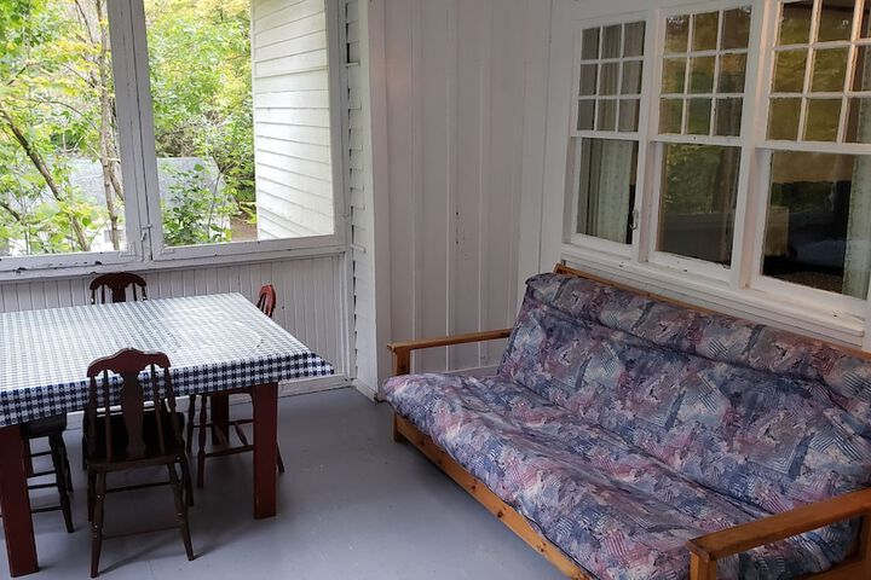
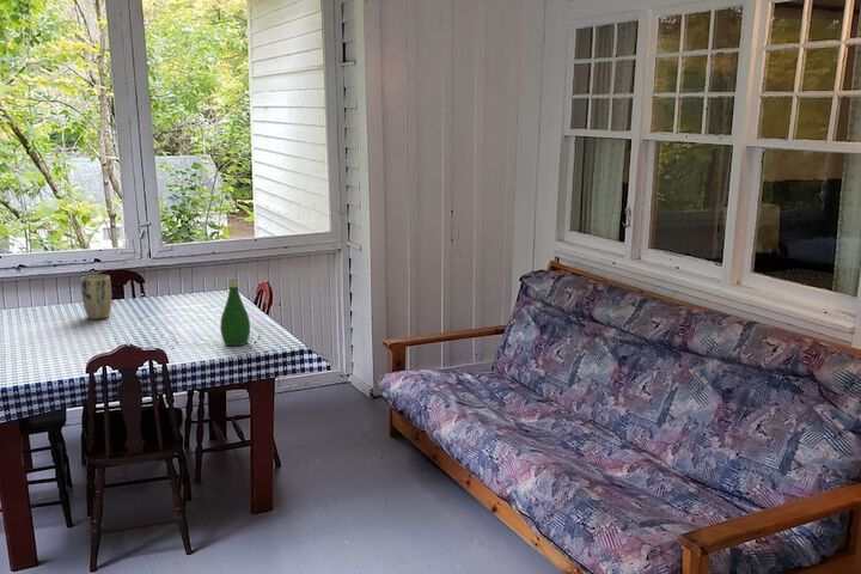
+ bottle (234, 311)
+ plant pot (97, 297)
